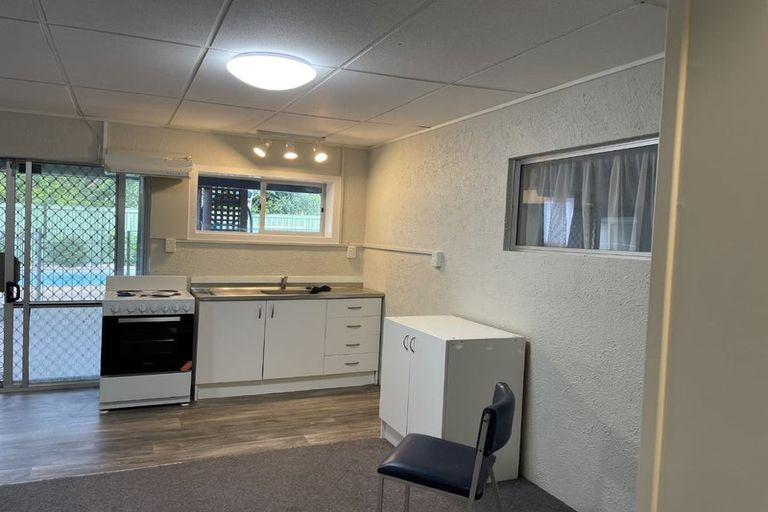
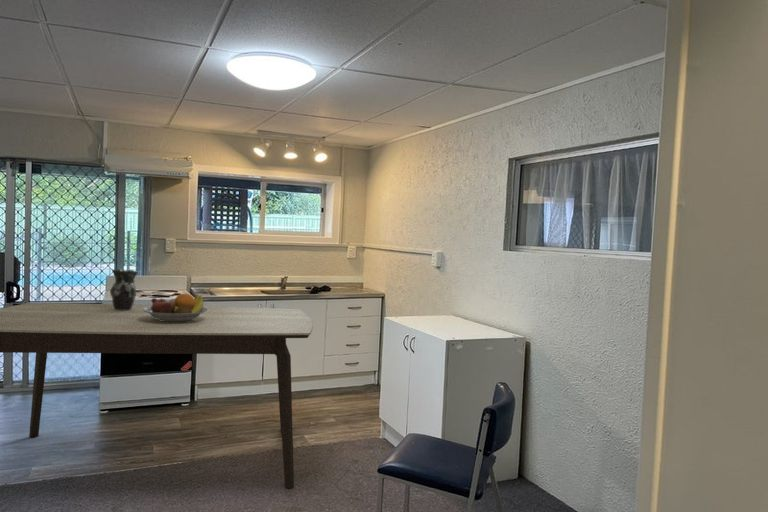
+ vase (123, 289)
+ fruit bowl (175, 306)
+ dining table (154, 353)
